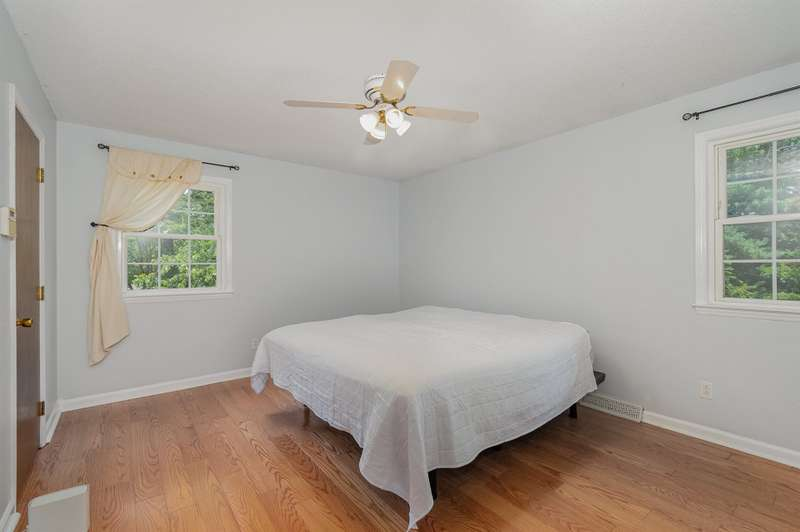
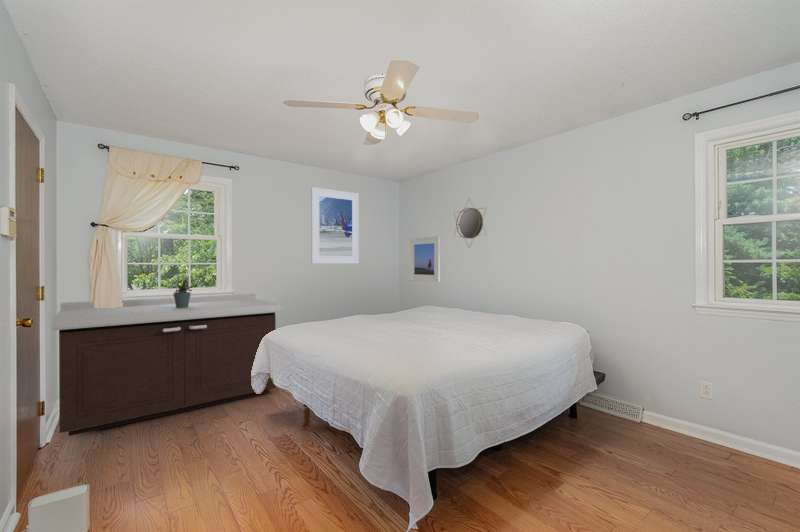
+ cabinet (177, 351)
+ home mirror (469, 223)
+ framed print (336, 227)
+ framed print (424, 259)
+ potted plant (185, 292)
